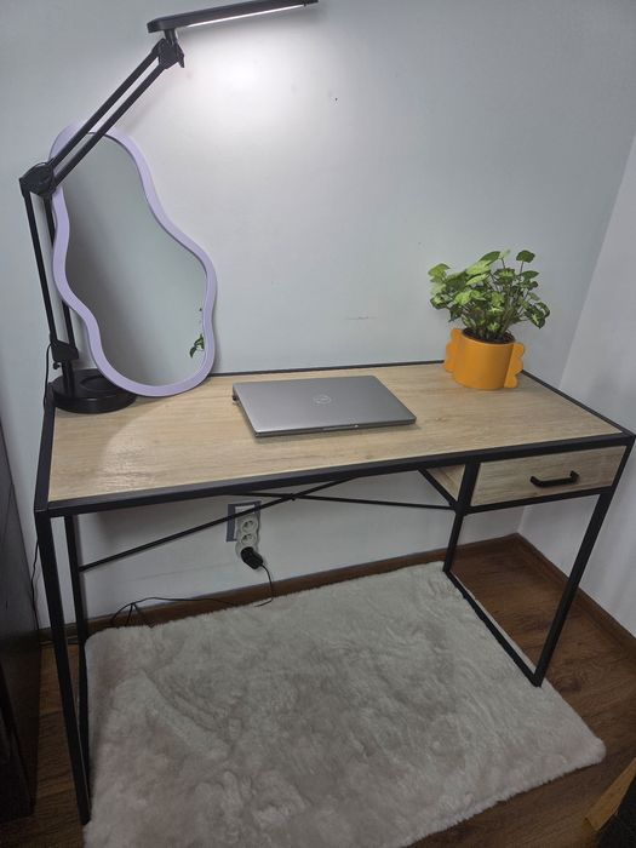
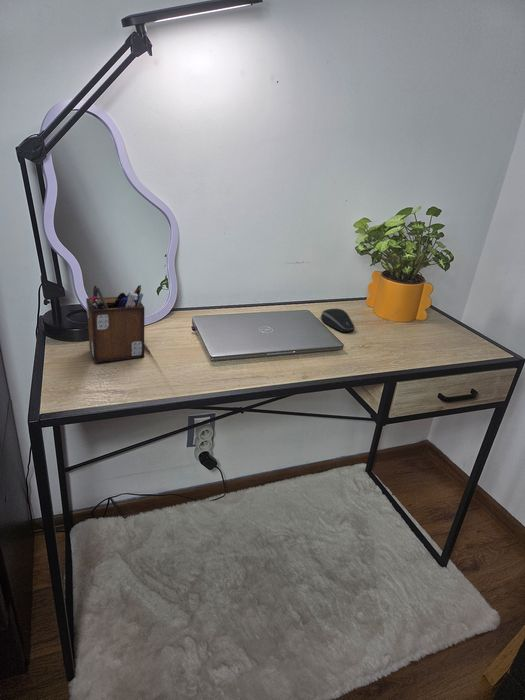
+ desk organizer (115, 318)
+ computer mouse (338, 317)
